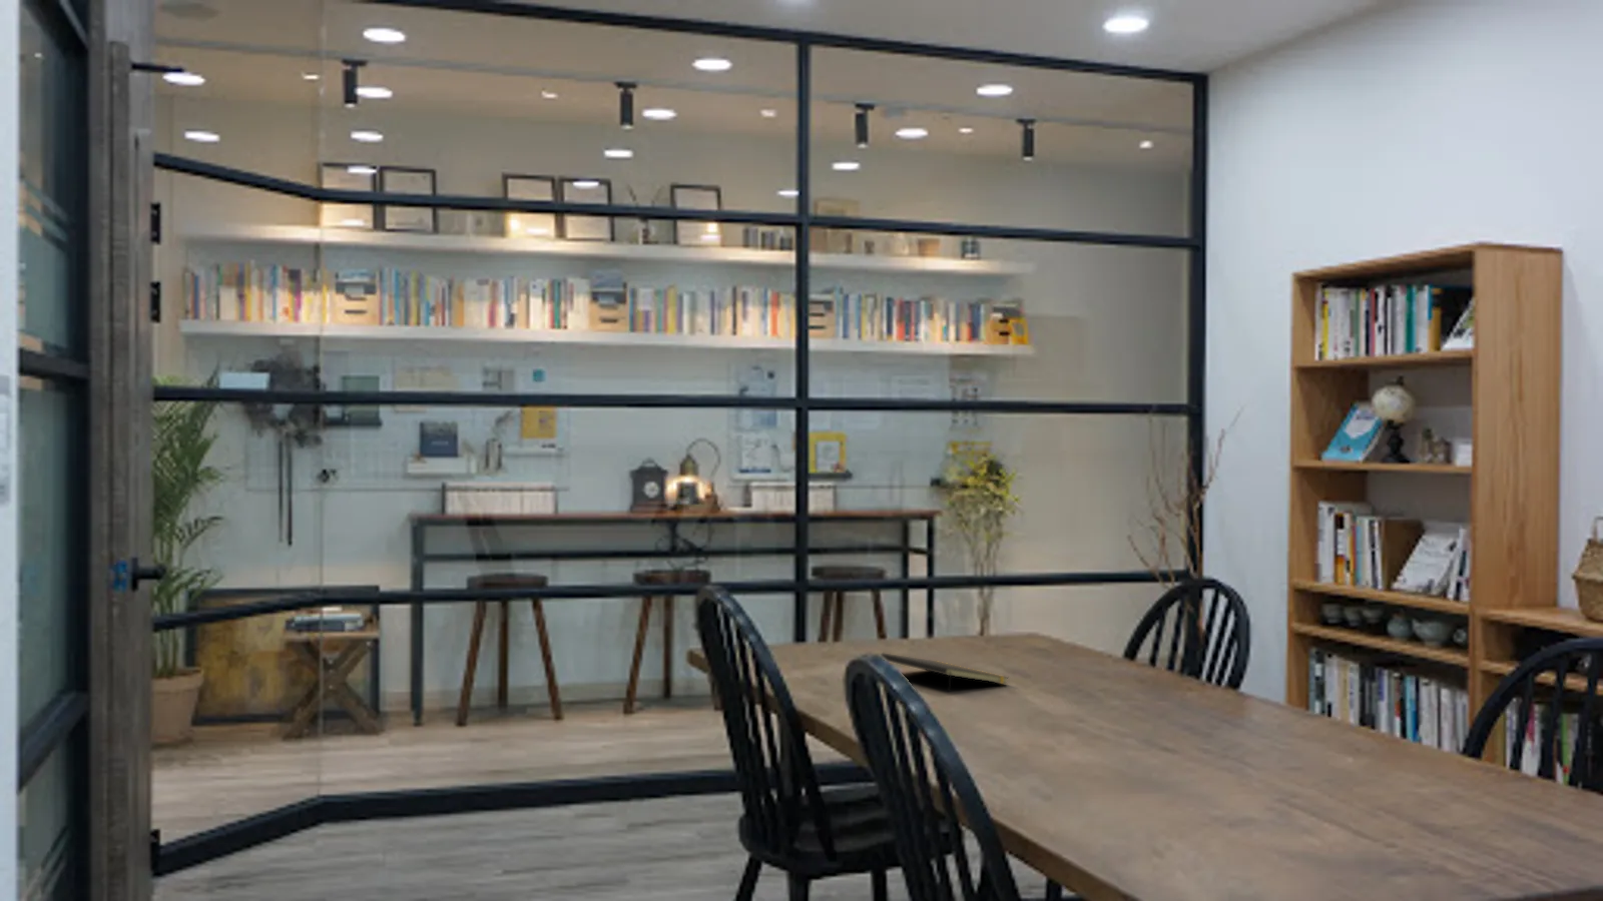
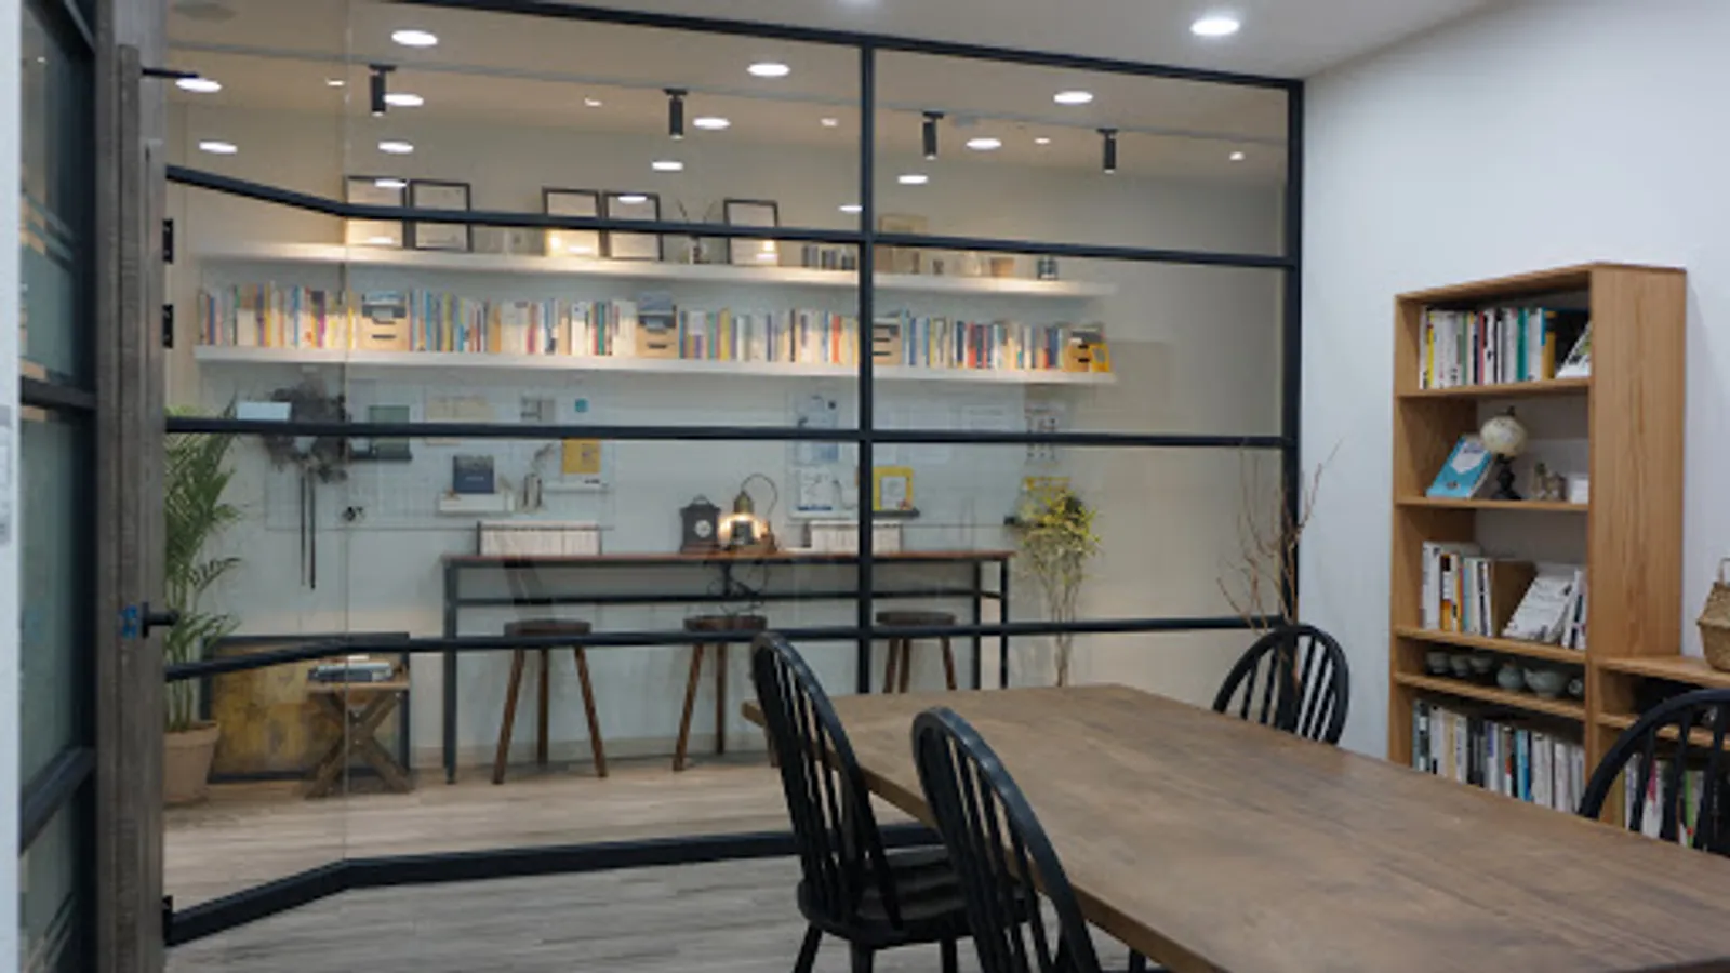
- notepad (942, 668)
